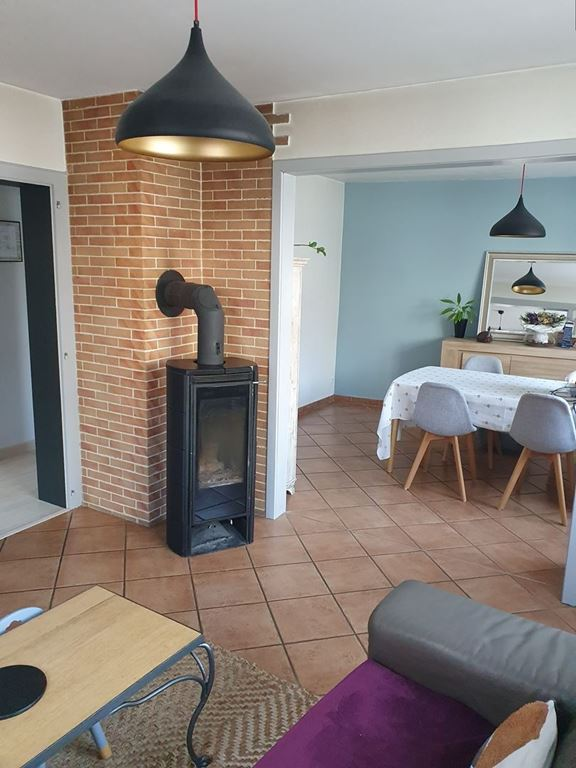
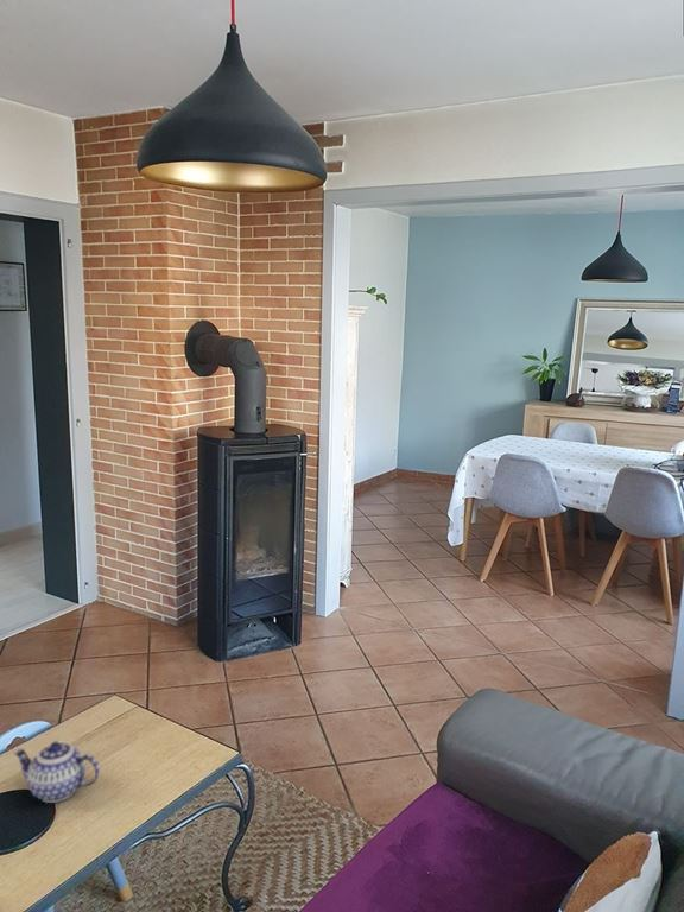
+ teapot (56, 767)
